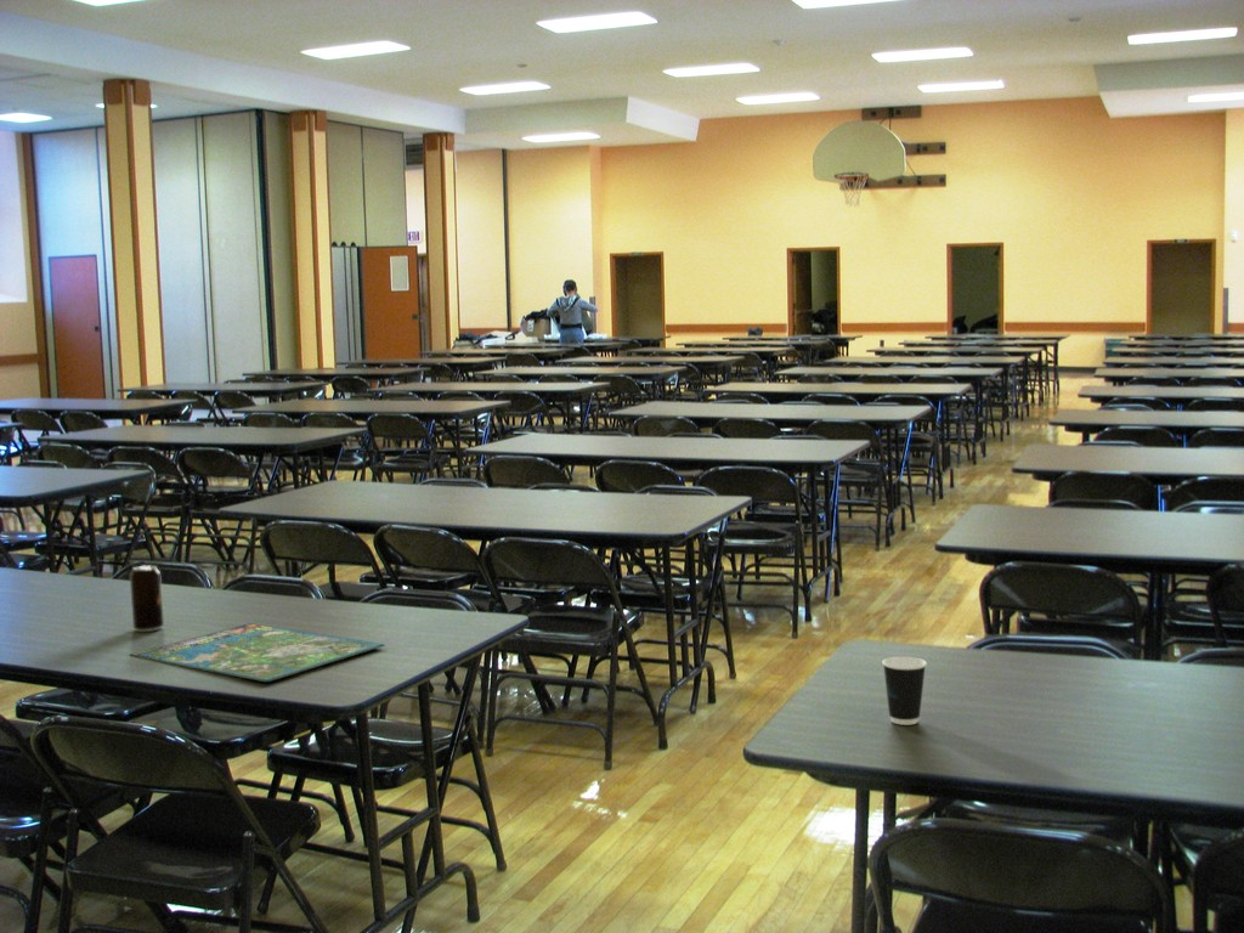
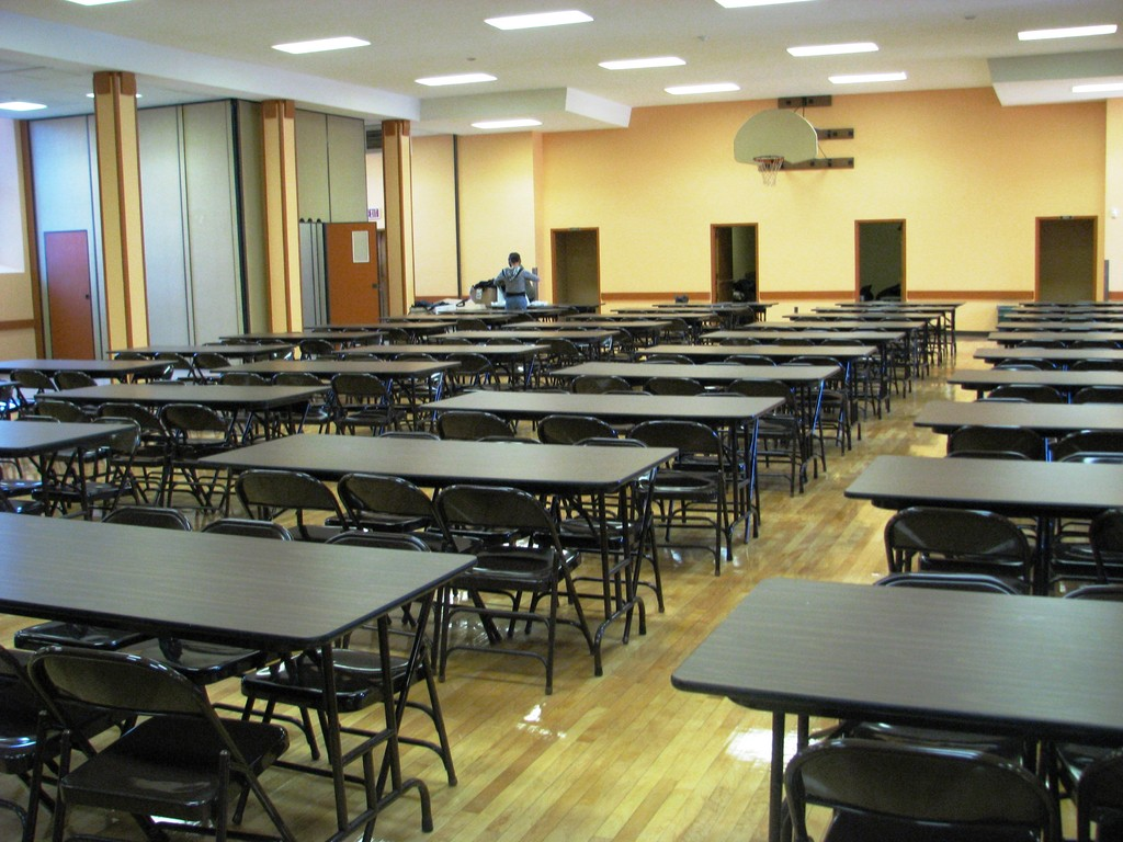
- board game (258, 650)
- dixie cup (904, 691)
- beverage can (146, 598)
